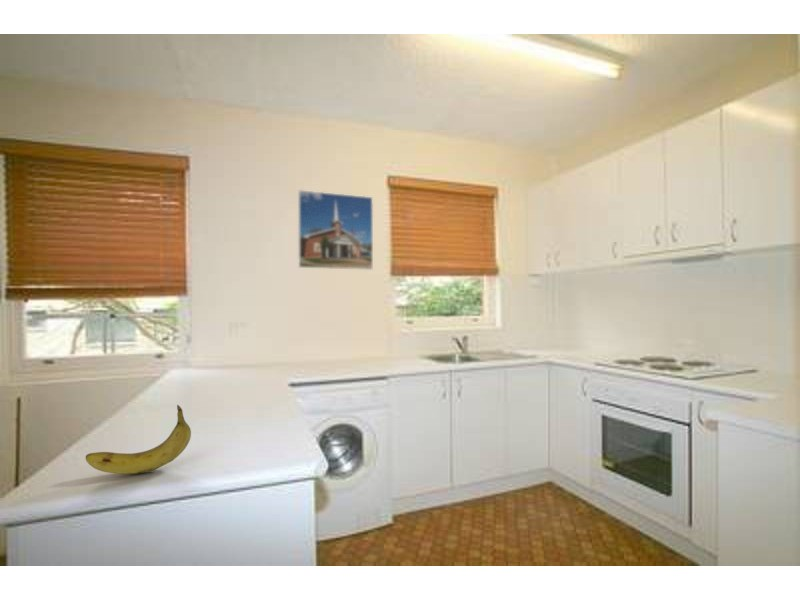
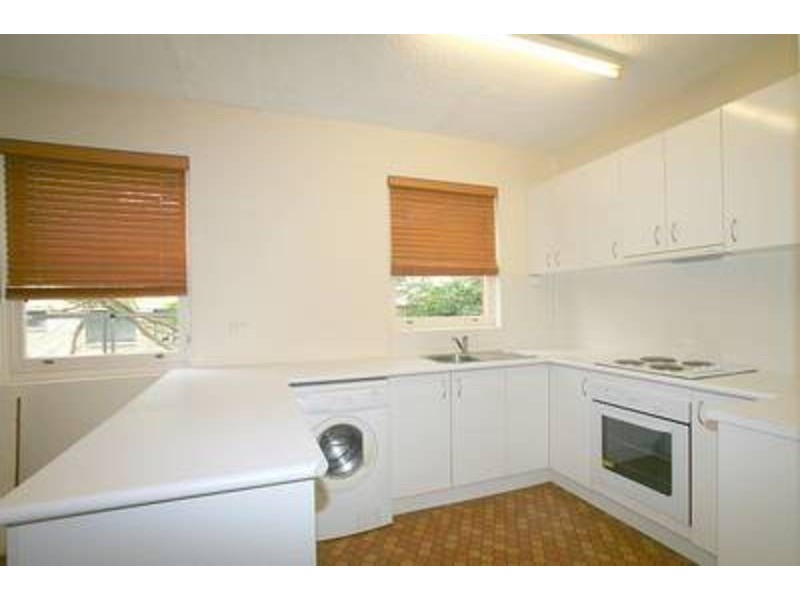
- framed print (336, 231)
- fruit (144, 451)
